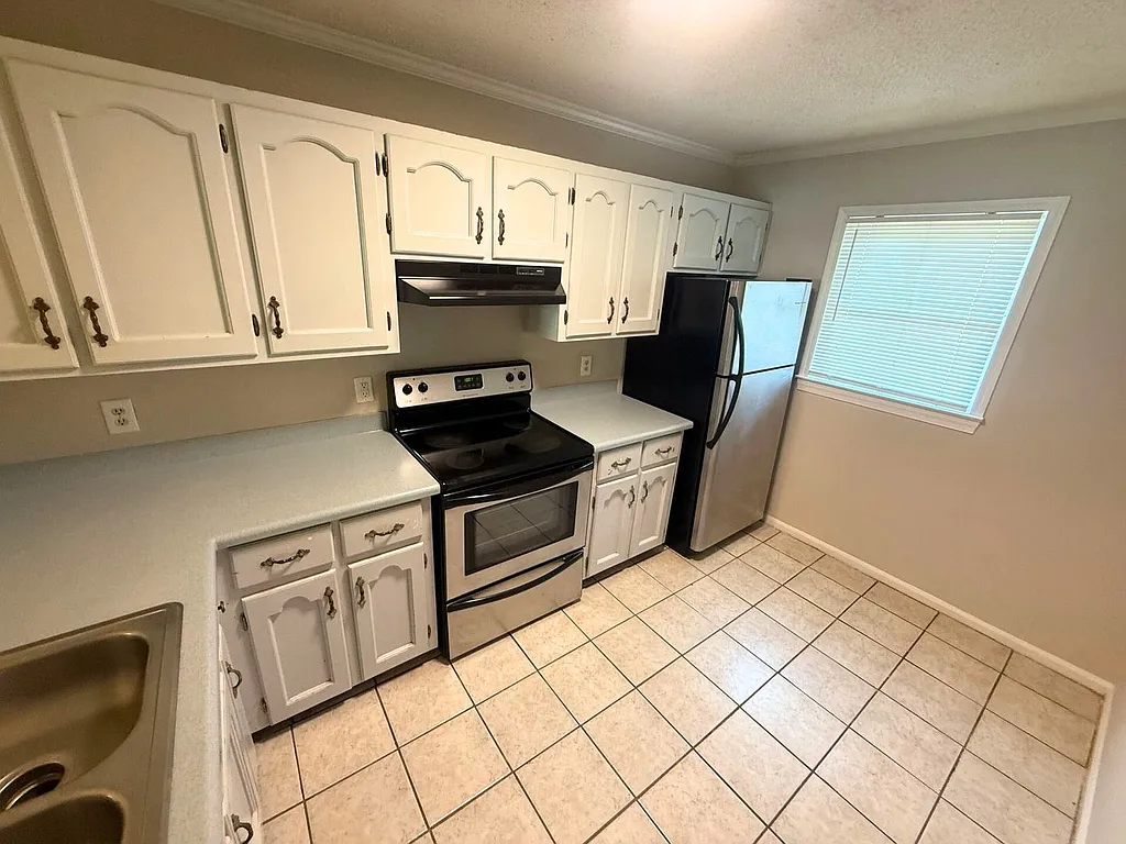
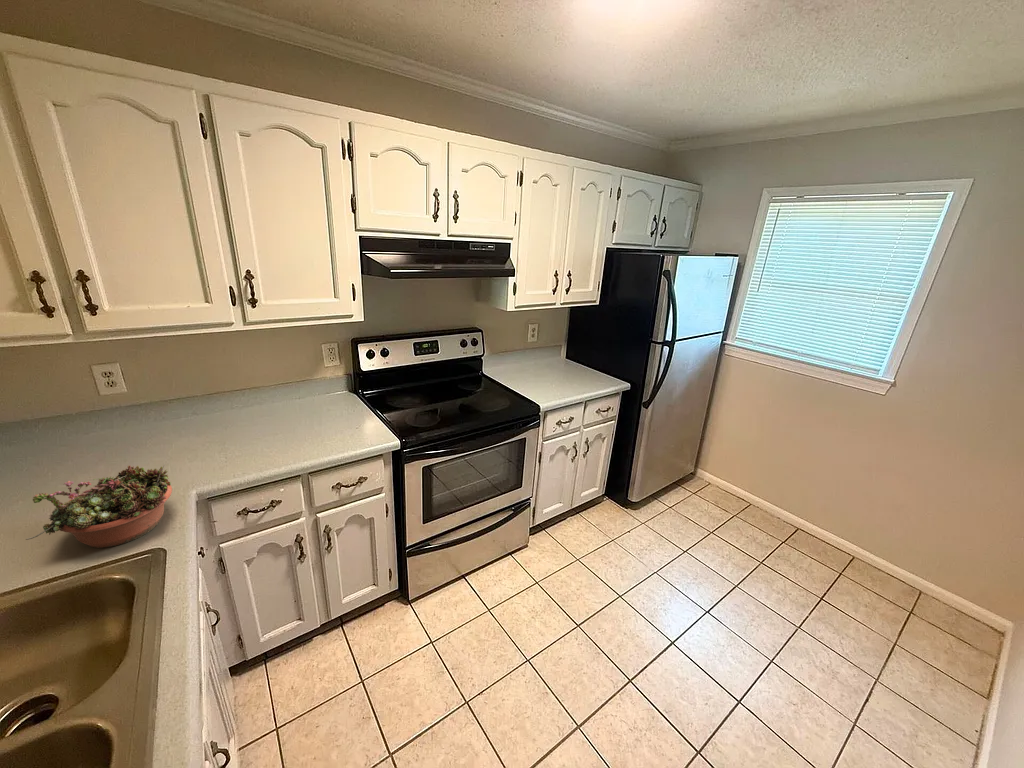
+ succulent planter (112, 499)
